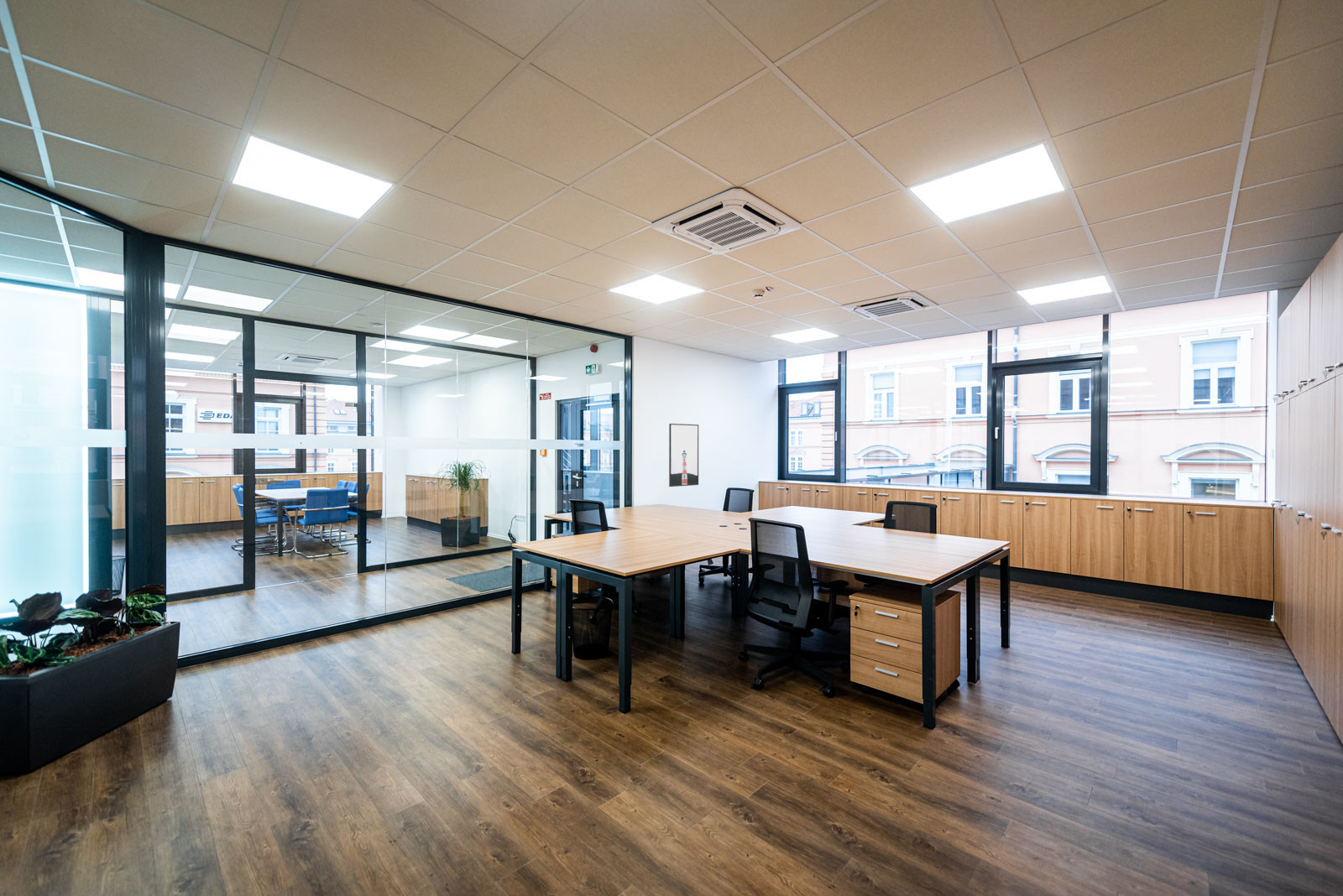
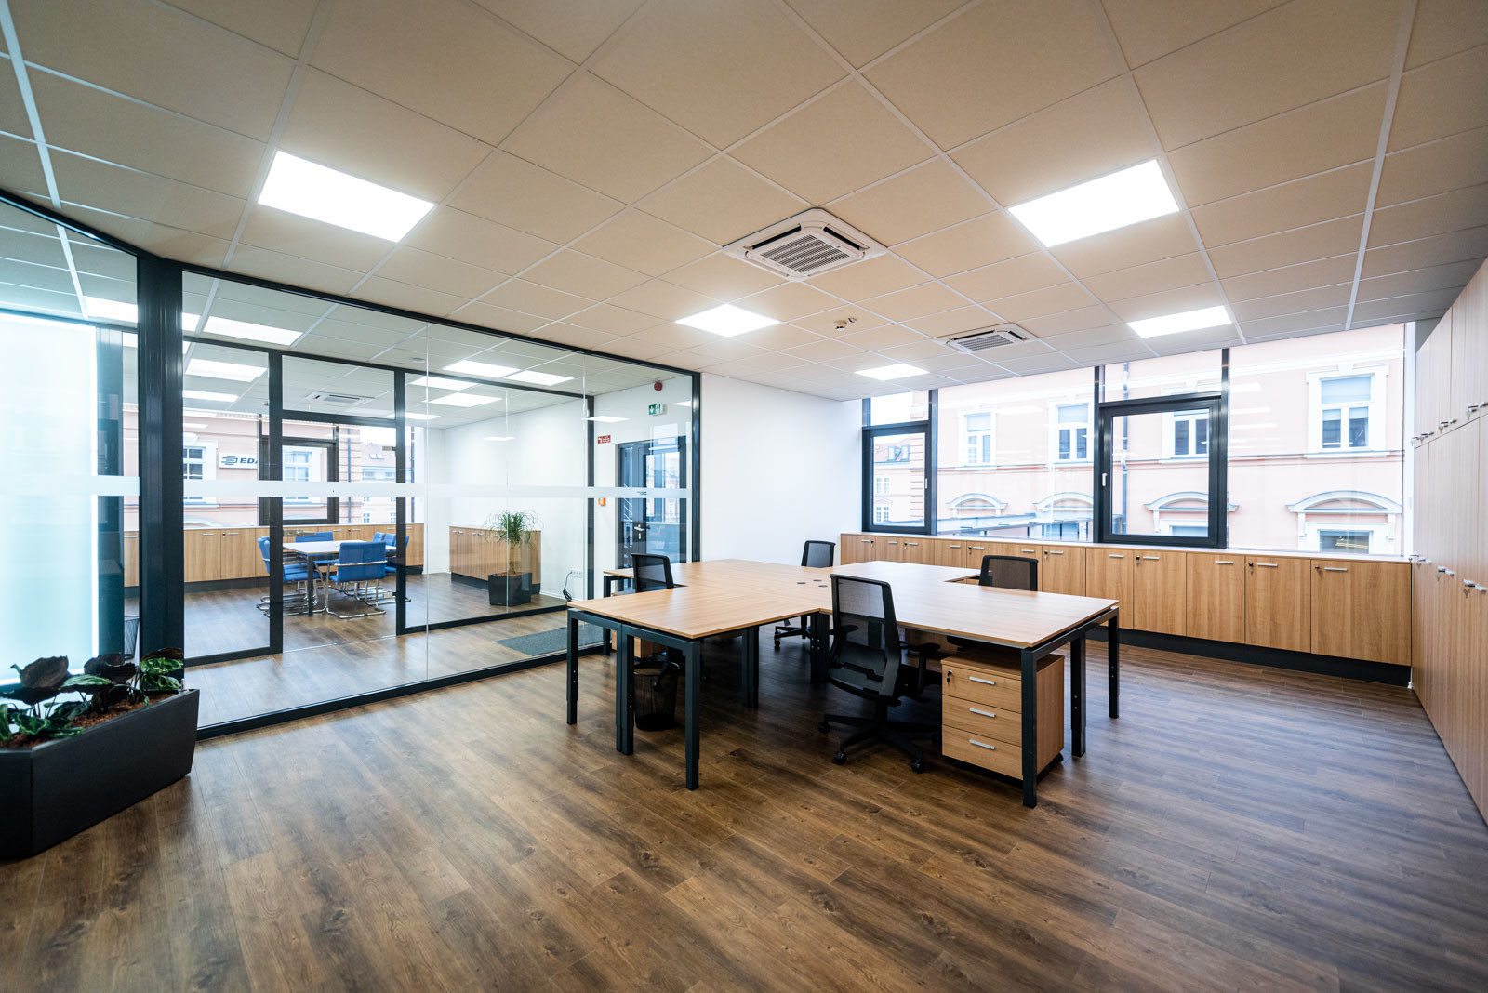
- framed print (684, 455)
